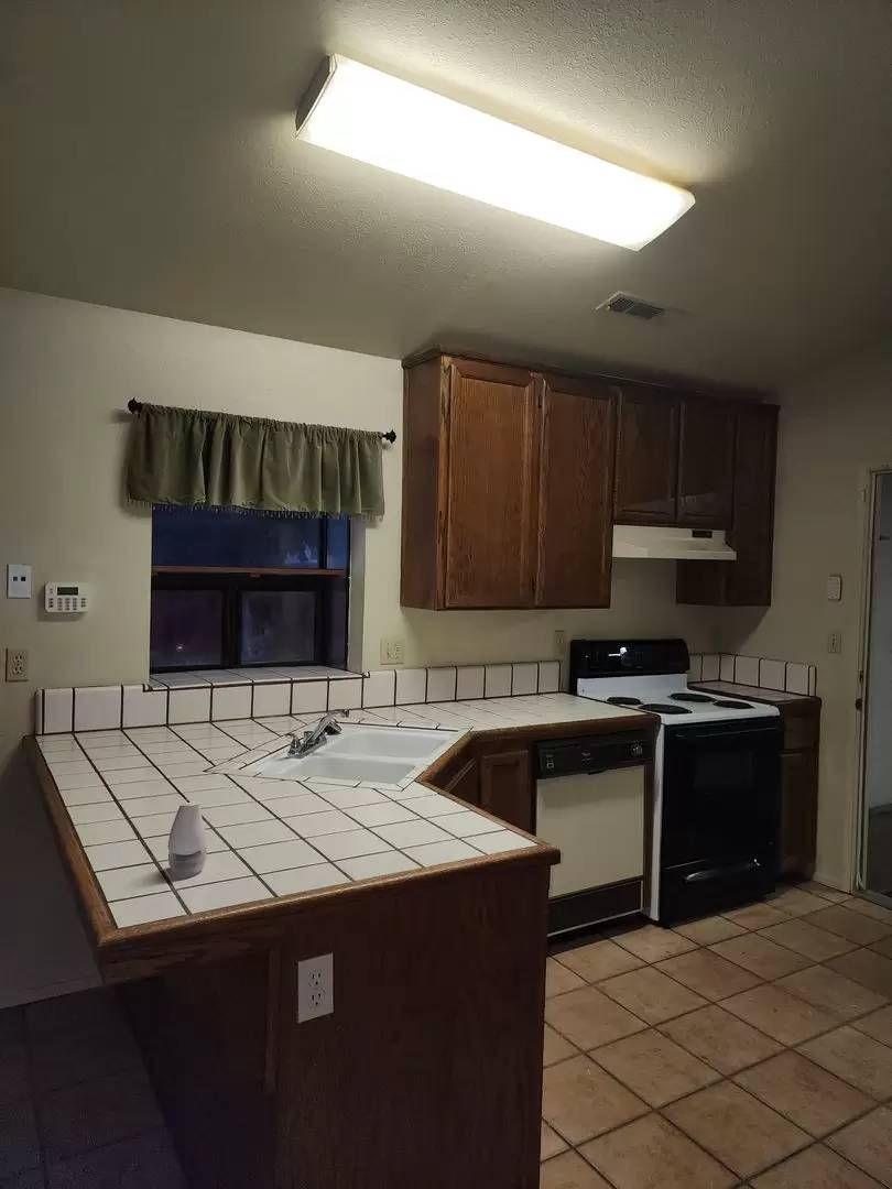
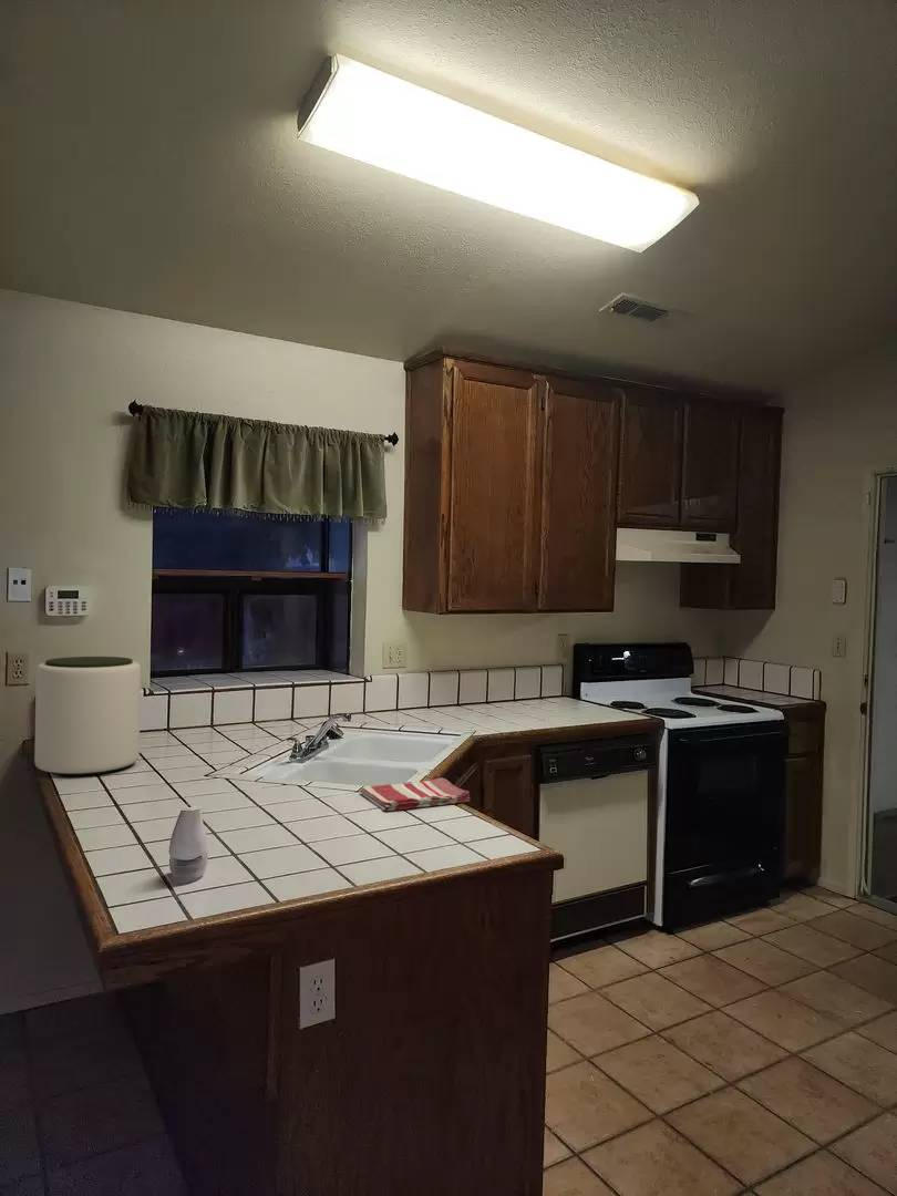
+ plant pot (89, 713)
+ dish towel (414, 792)
